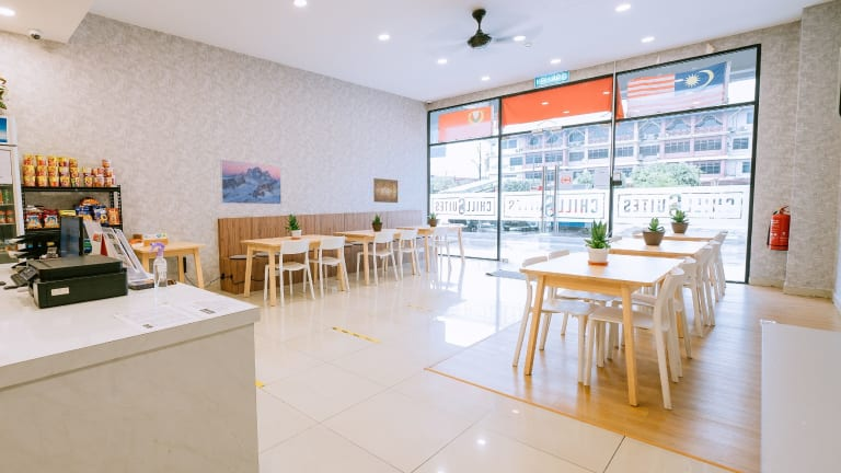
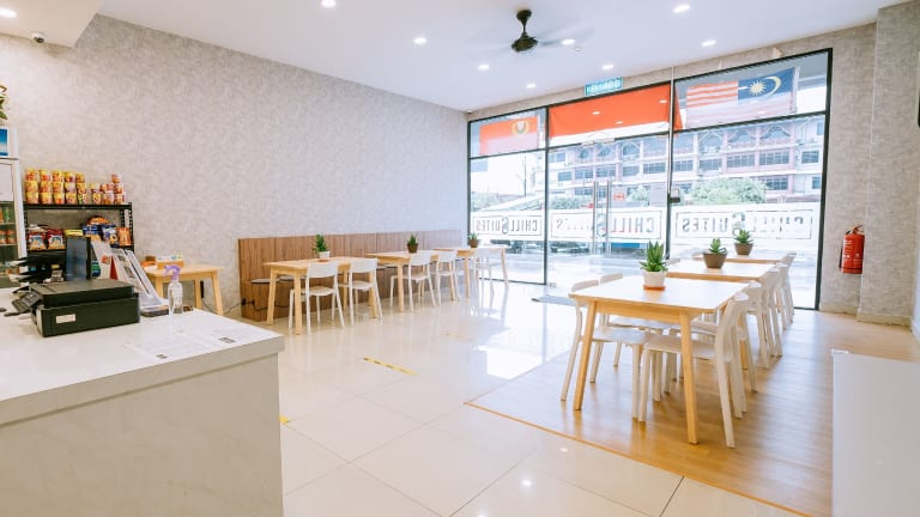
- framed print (252, 183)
- wall art (385, 191)
